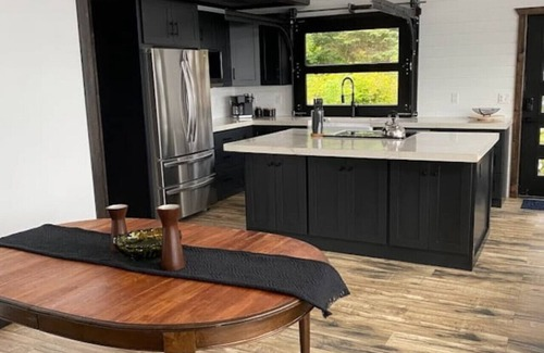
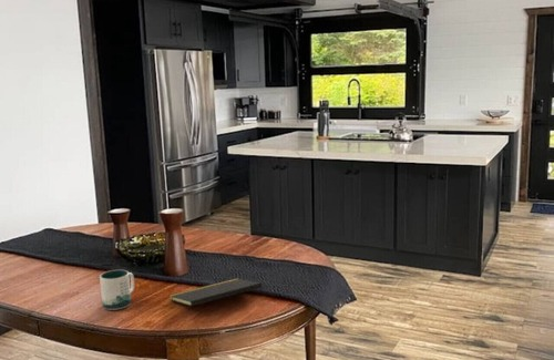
+ mug (120, 287)
+ notepad (215, 291)
